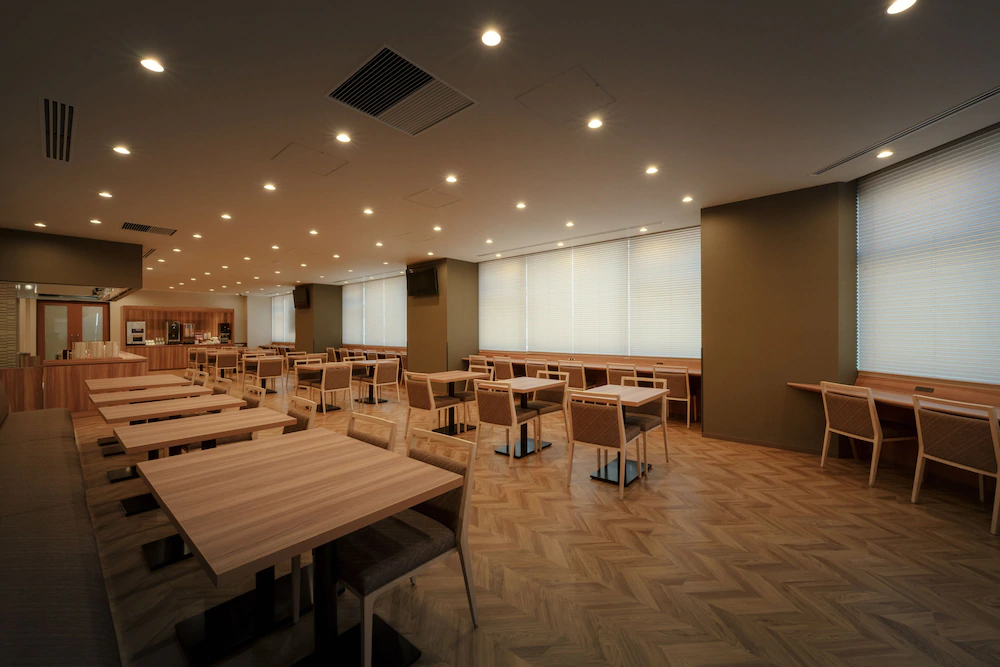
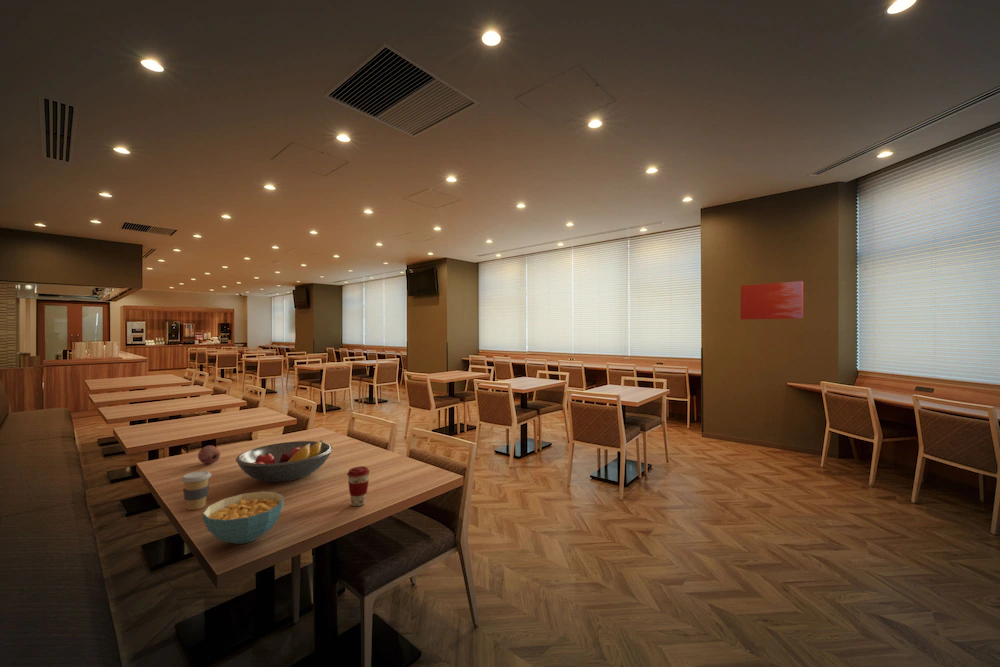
+ fruit (209, 454)
+ coffee cup (358, 486)
+ cereal bowl (245, 521)
+ coffee cup (196, 490)
+ wall art (770, 301)
+ fruit bowl (286, 460)
